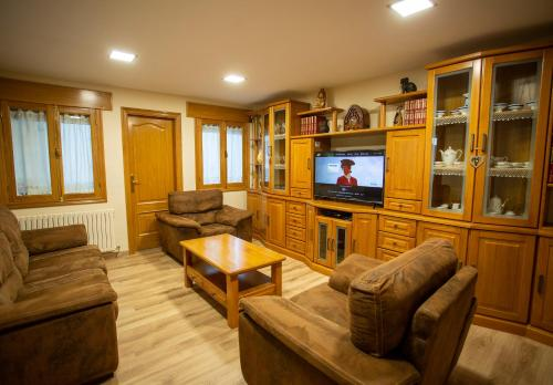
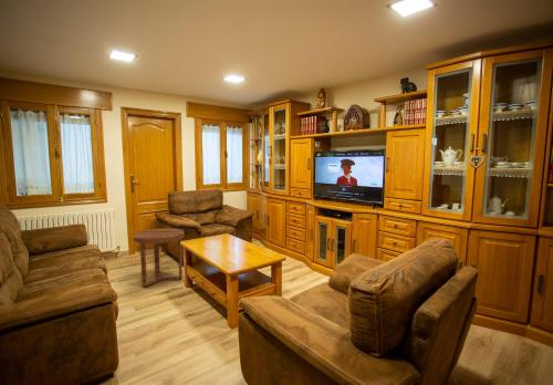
+ side table (158, 256)
